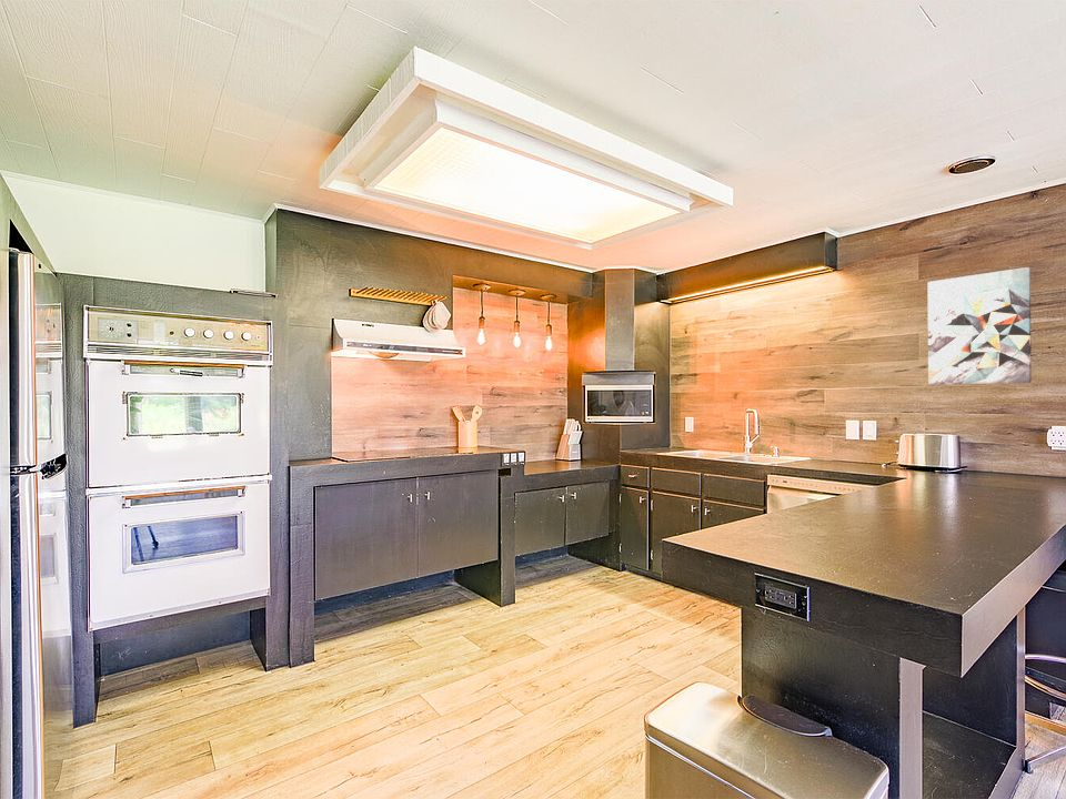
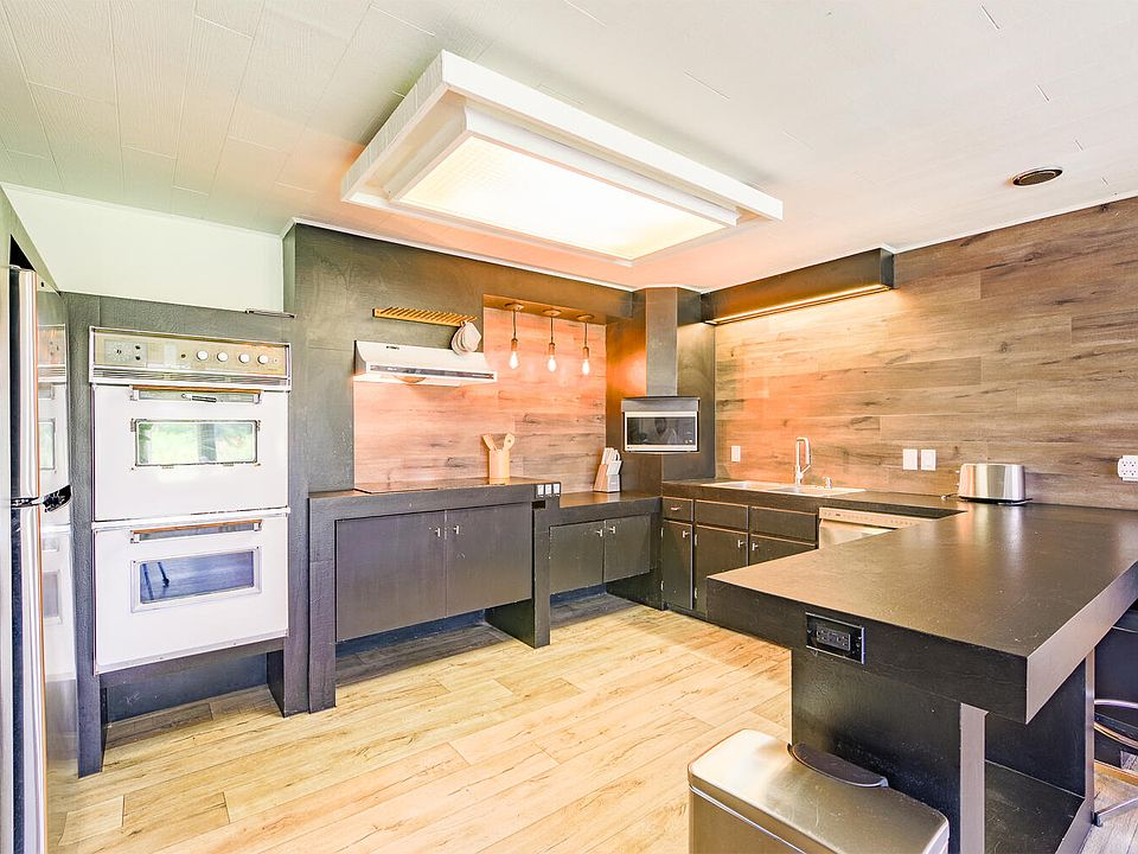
- wall art (976, 328)
